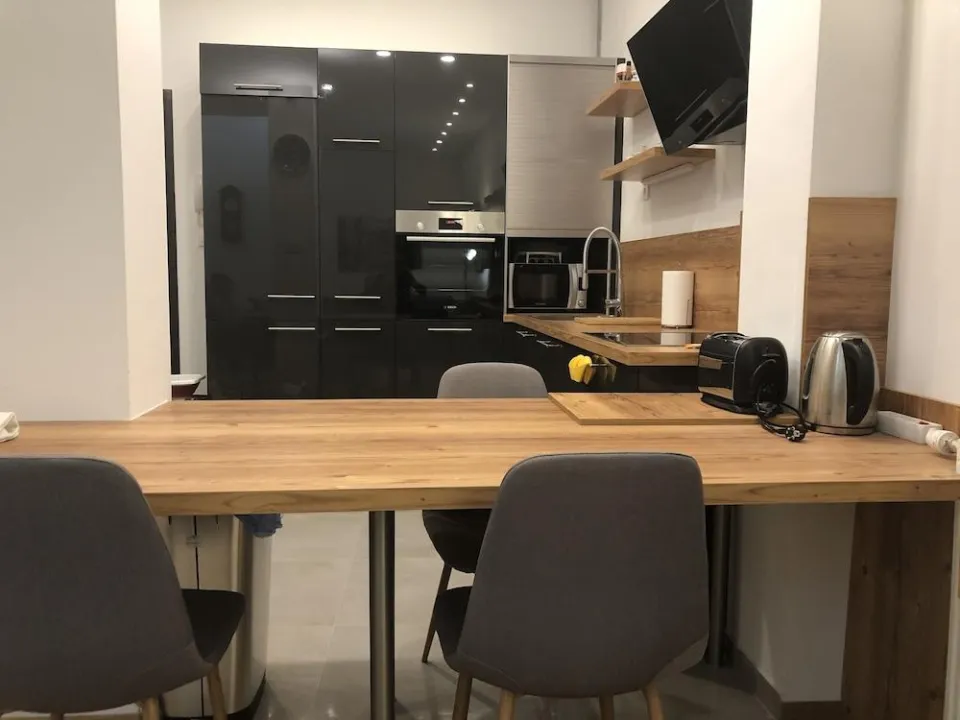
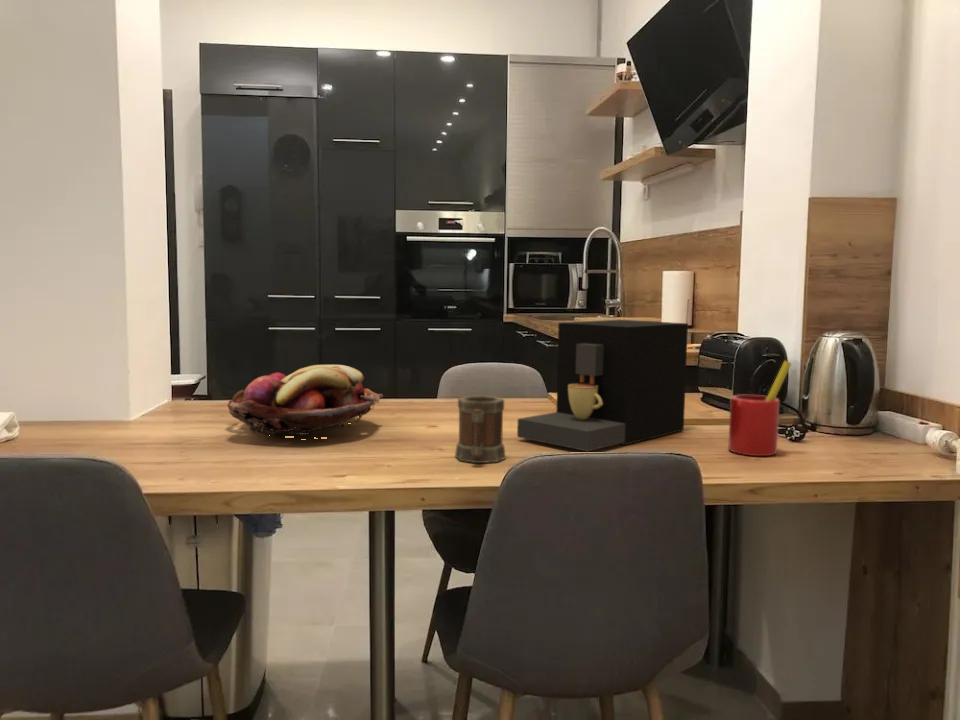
+ fruit basket (305, 397)
+ coffee maker (605, 379)
+ straw (759, 405)
+ mug (479, 429)
